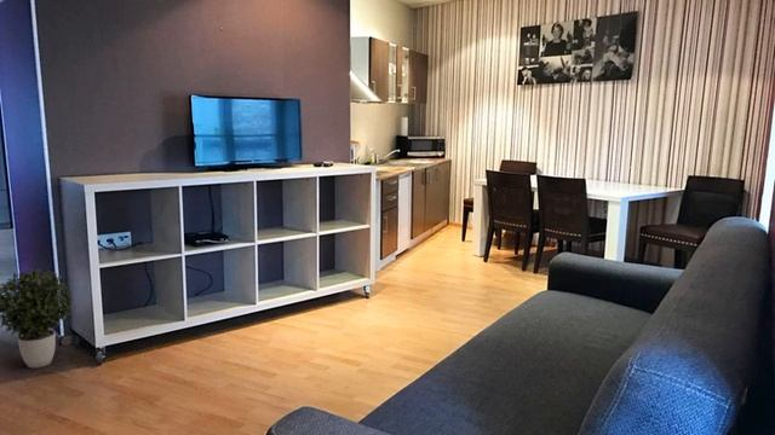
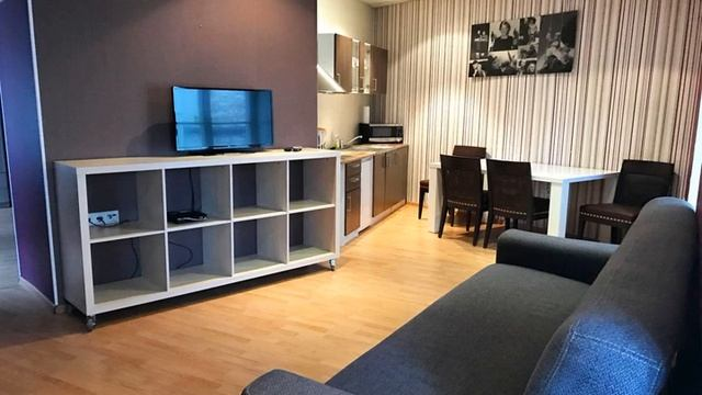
- potted plant (35, 317)
